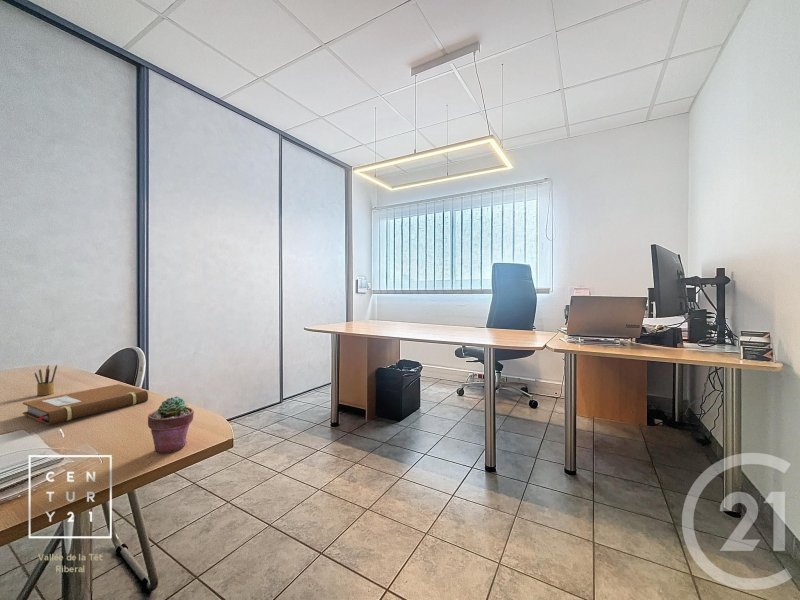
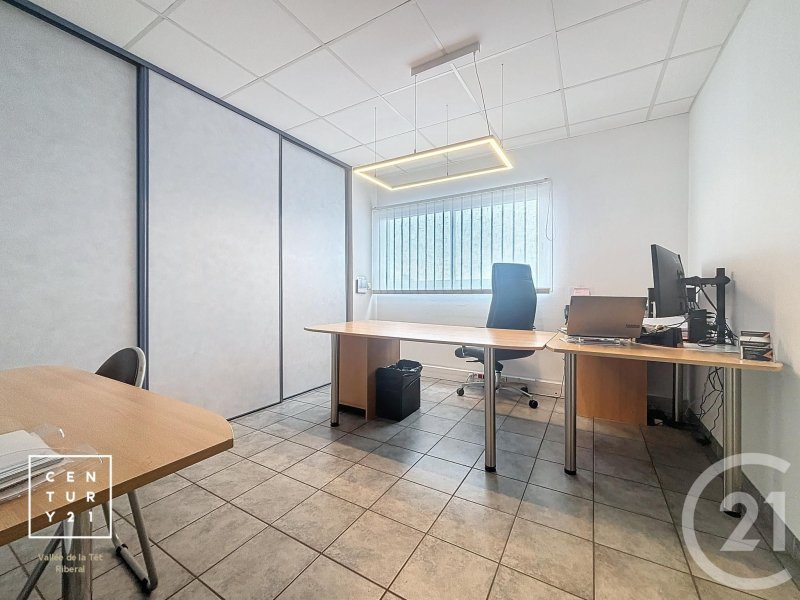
- pencil box (46, 380)
- notebook (86, 402)
- potted succulent (171, 422)
